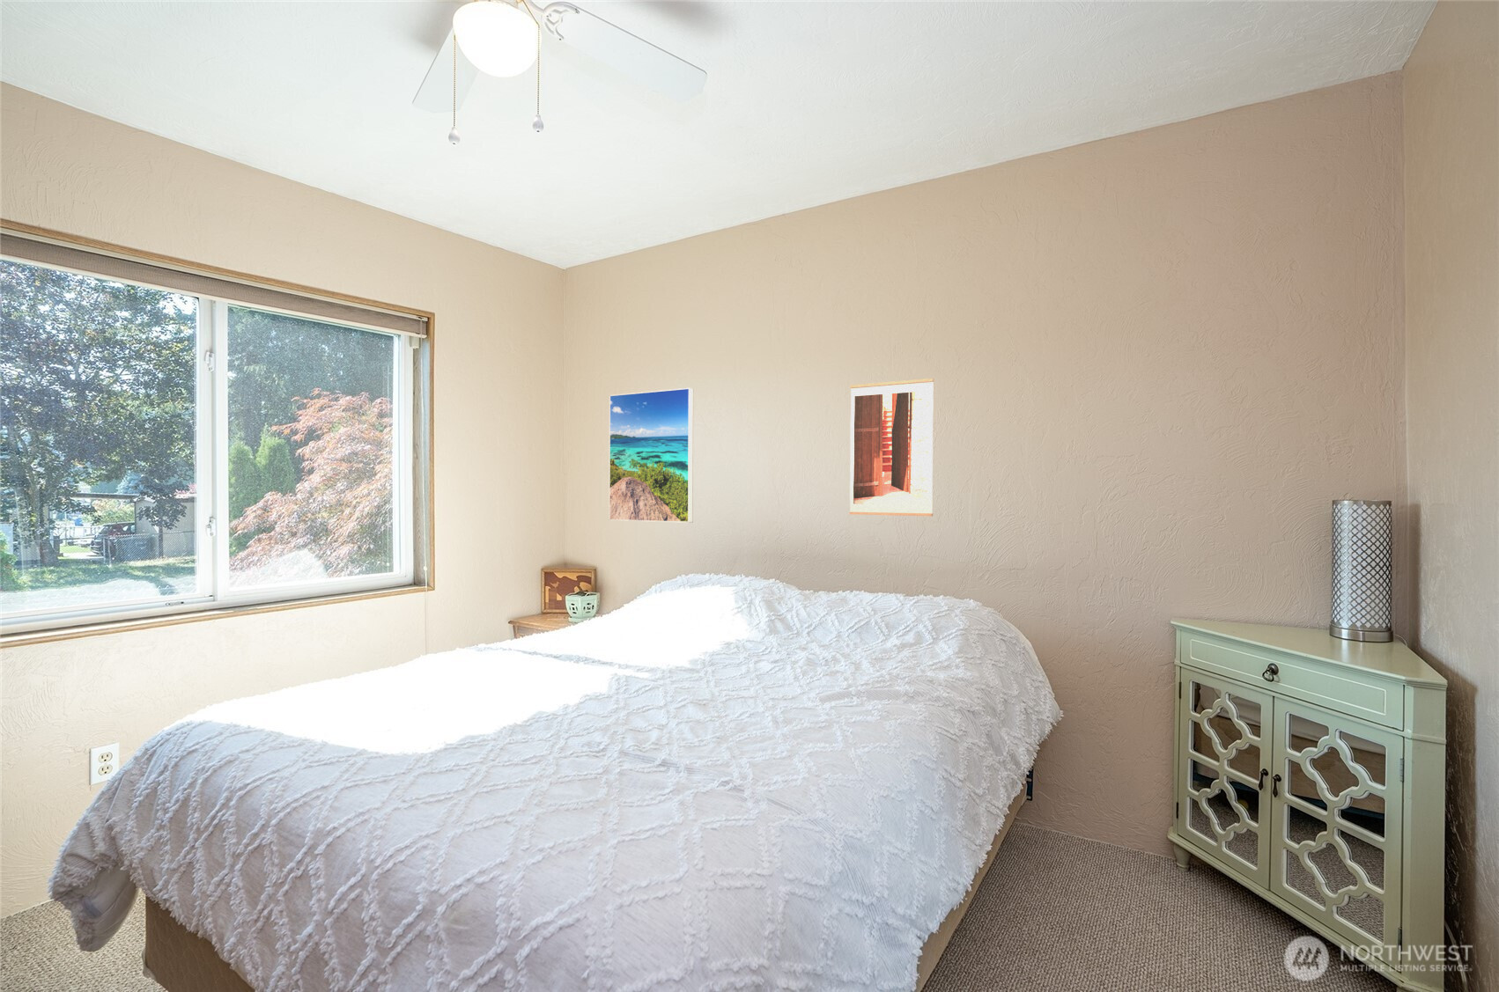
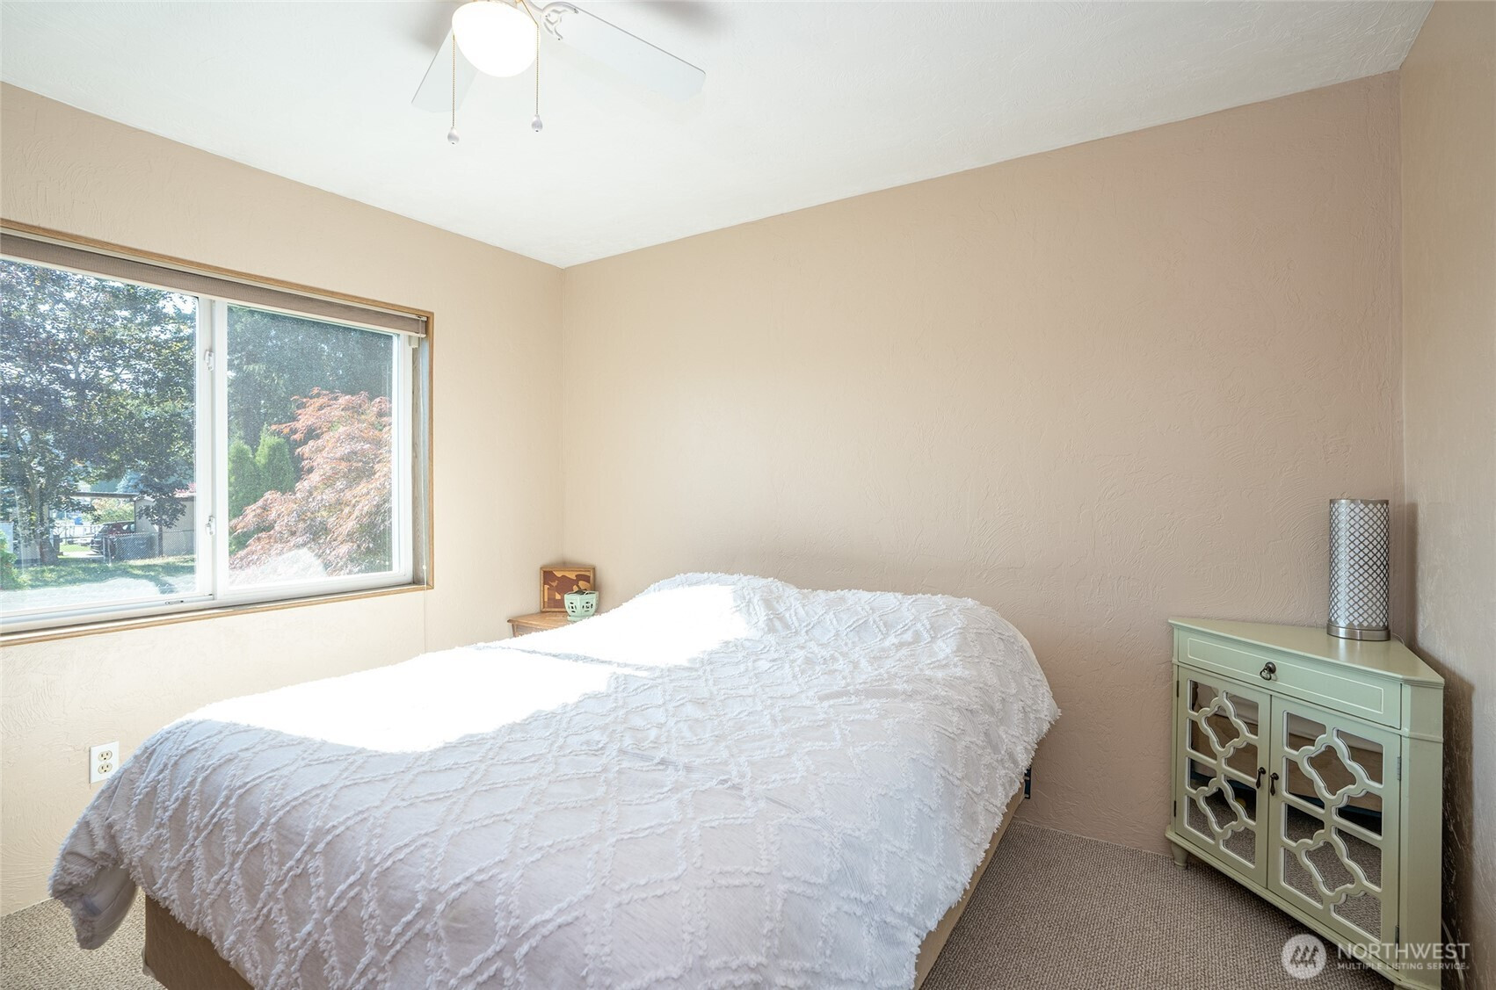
- wall art (890, 448)
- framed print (649, 456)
